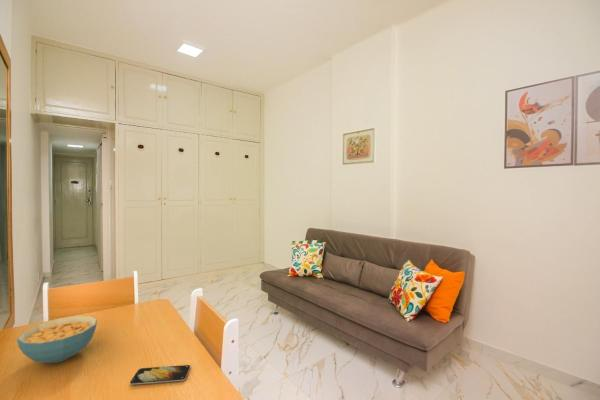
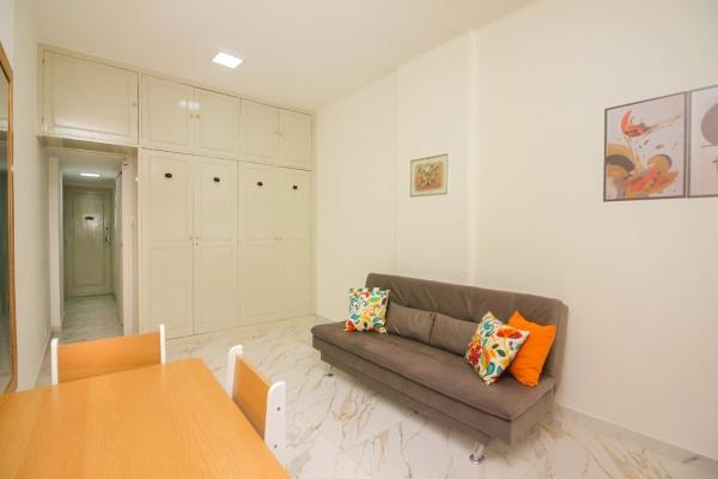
- smartphone (161, 374)
- cereal bowl (60, 342)
